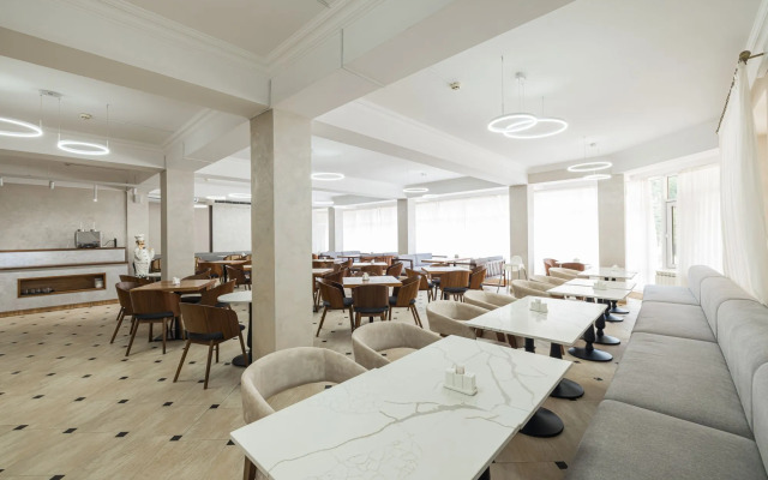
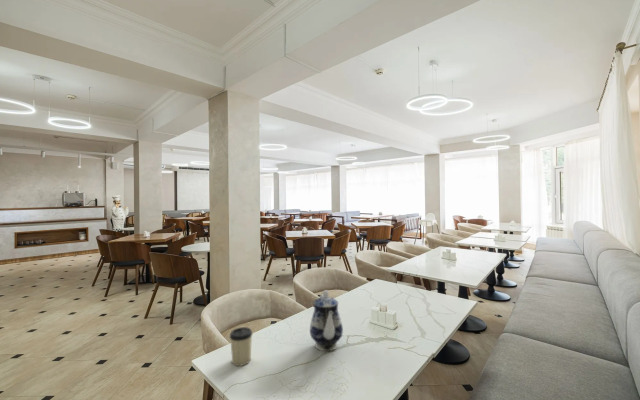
+ cup (241, 346)
+ teapot (326, 317)
